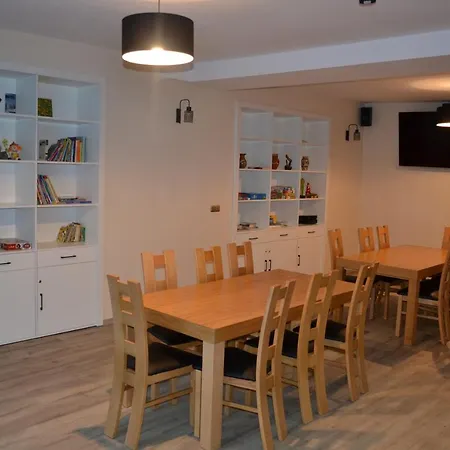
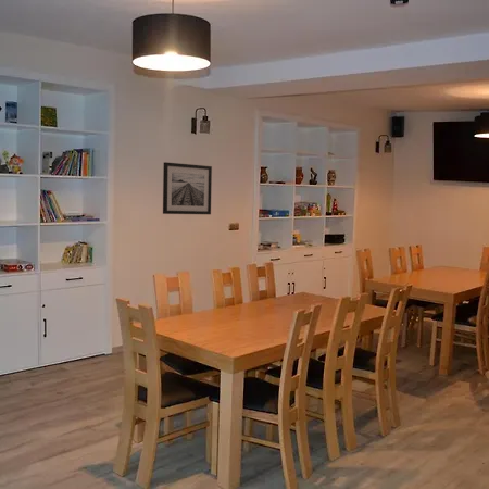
+ wall art (188, 189)
